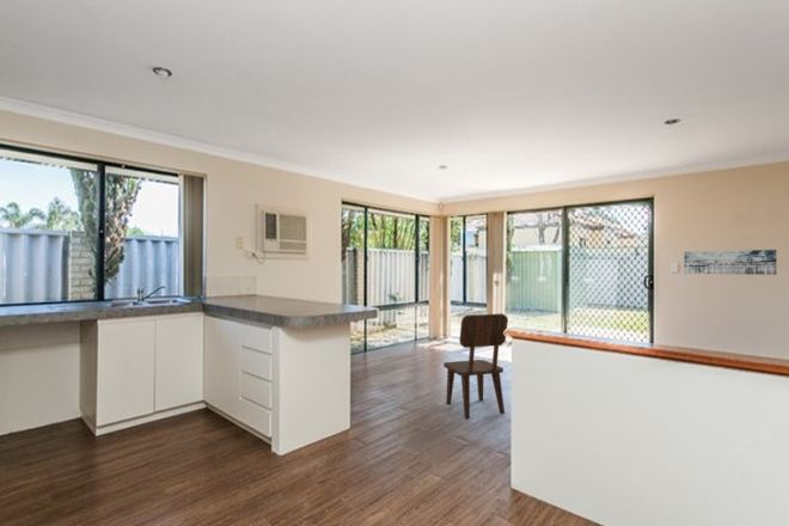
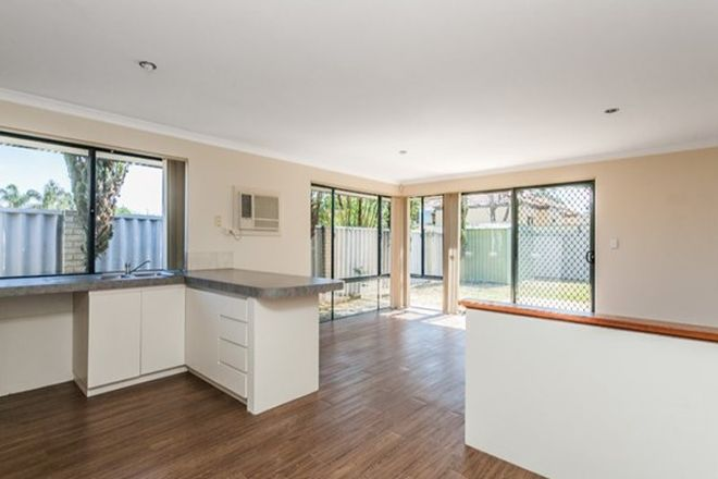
- wall art (727, 262)
- dining chair (473, 360)
